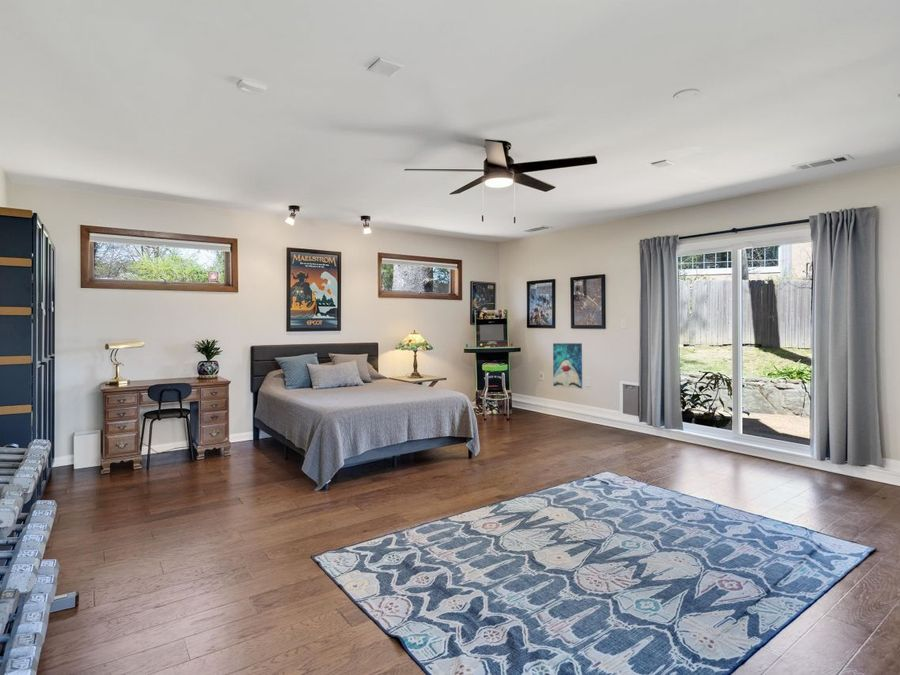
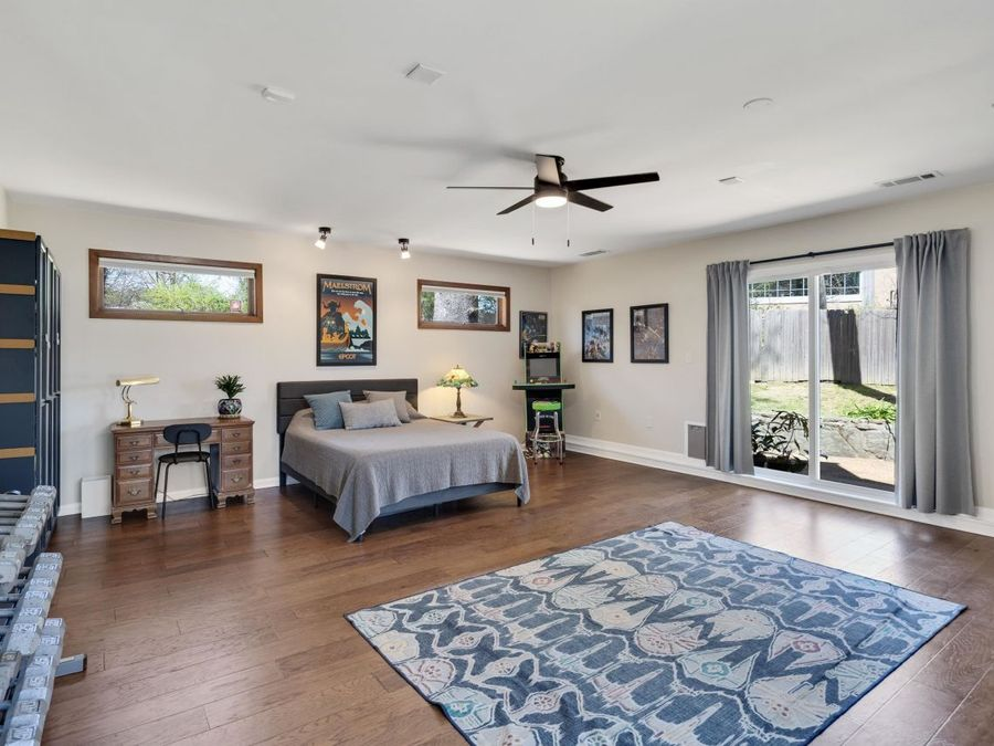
- wall art (567, 365)
